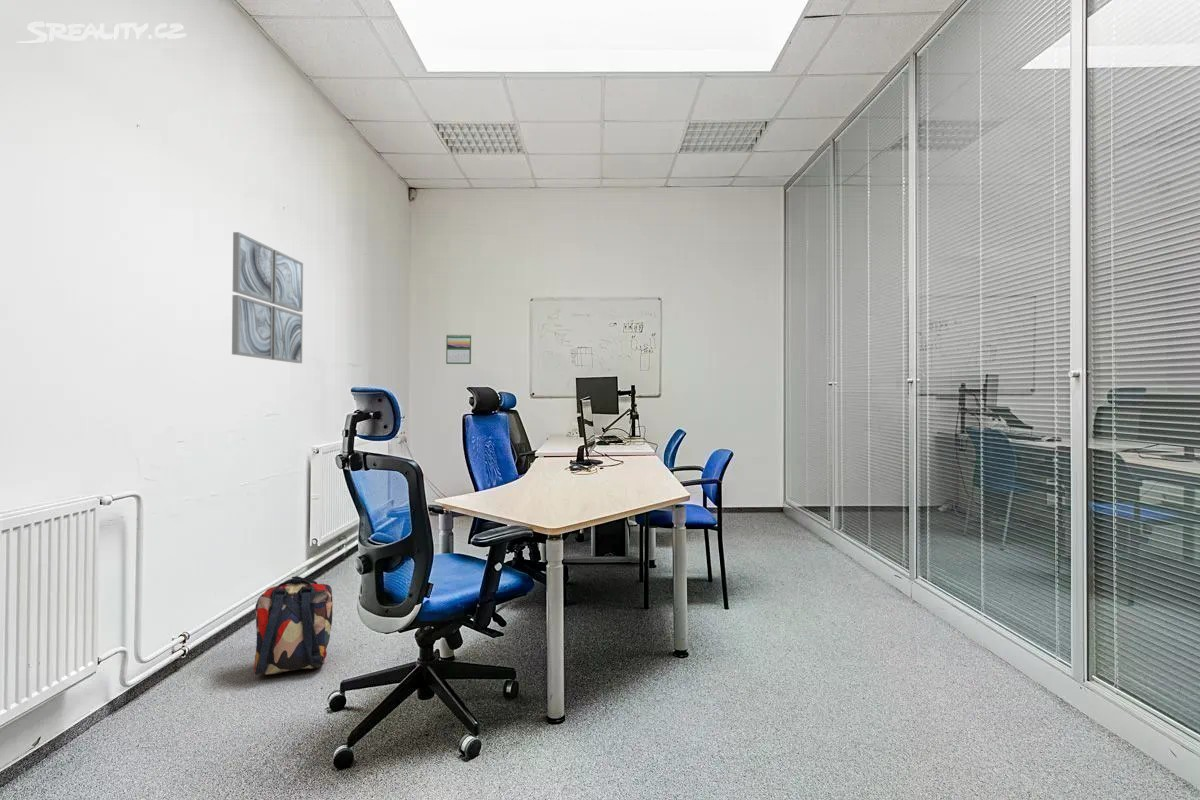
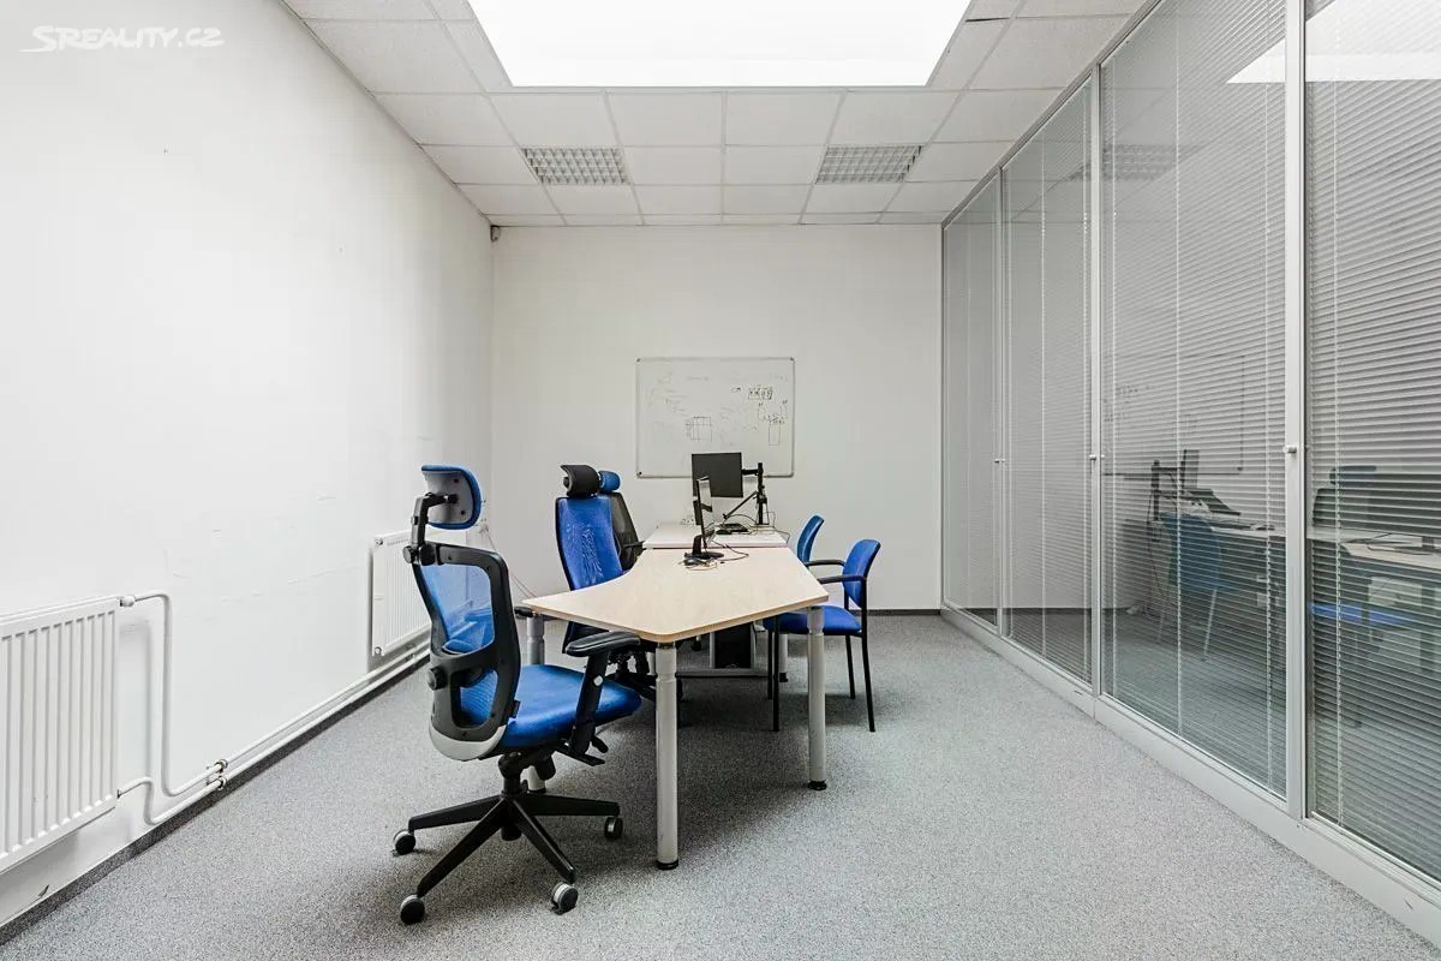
- calendar (458, 349)
- backpack (294, 622)
- wall art (271, 303)
